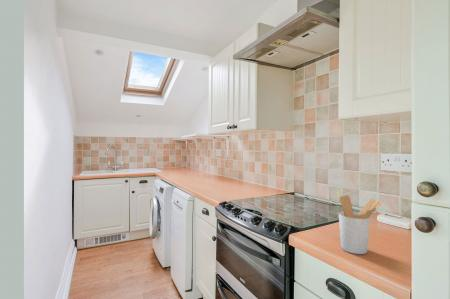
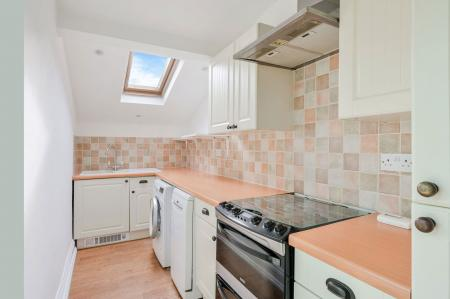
- utensil holder (360, 223)
